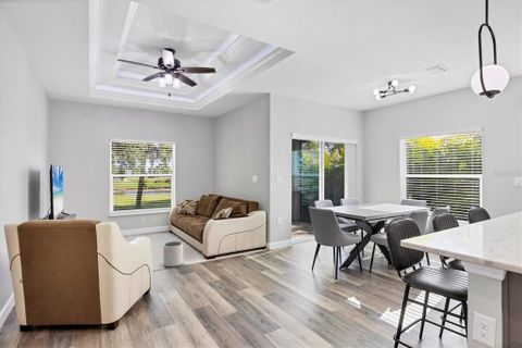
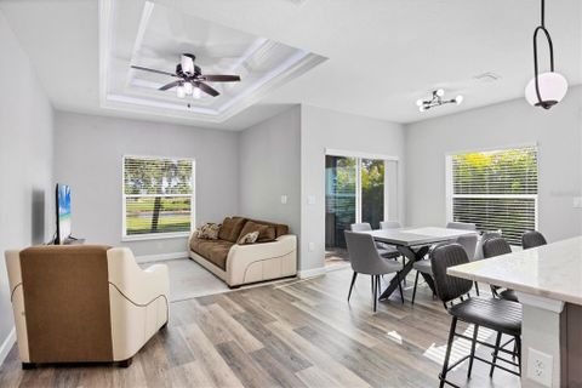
- plant pot (173, 253)
